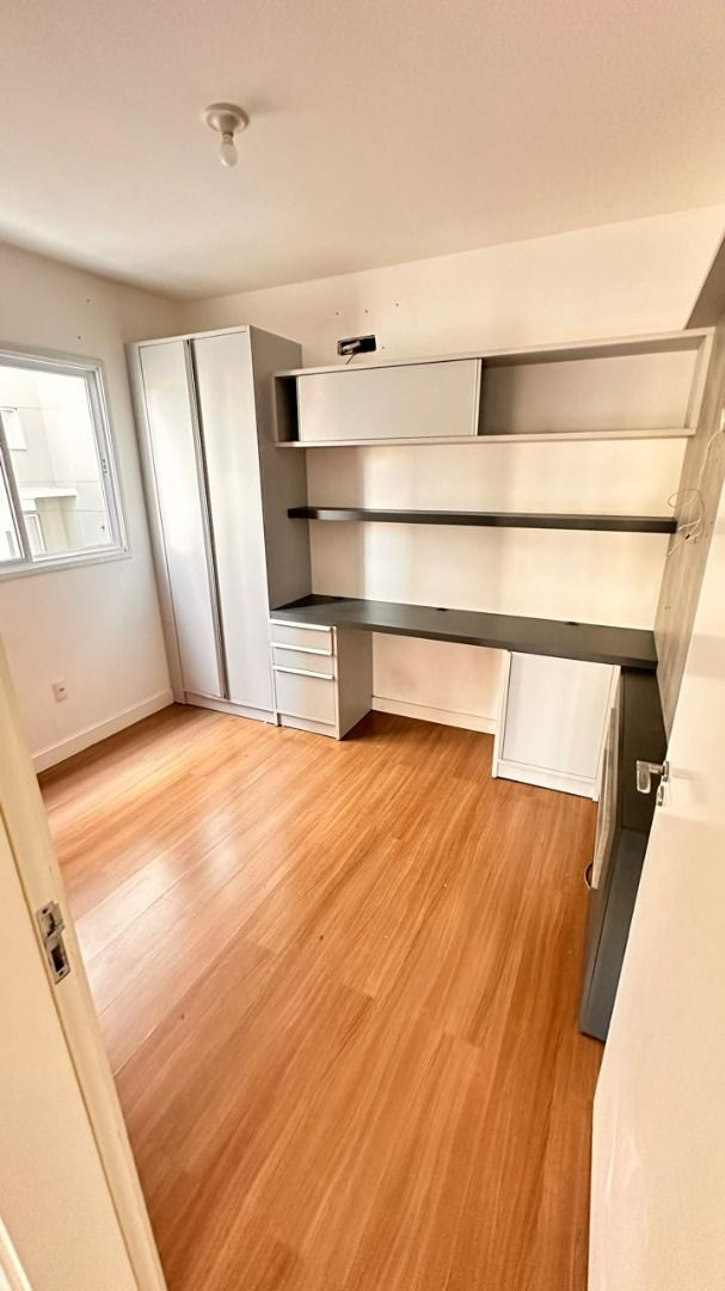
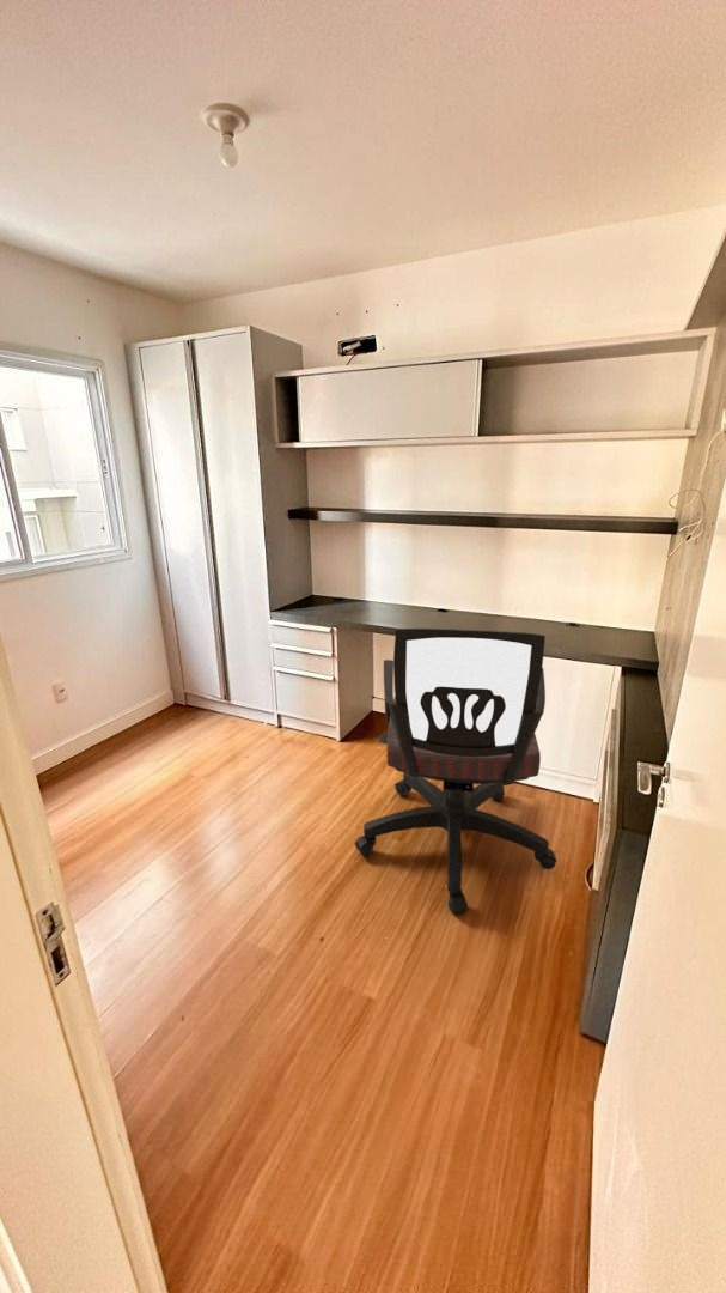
+ office chair (458, 736)
